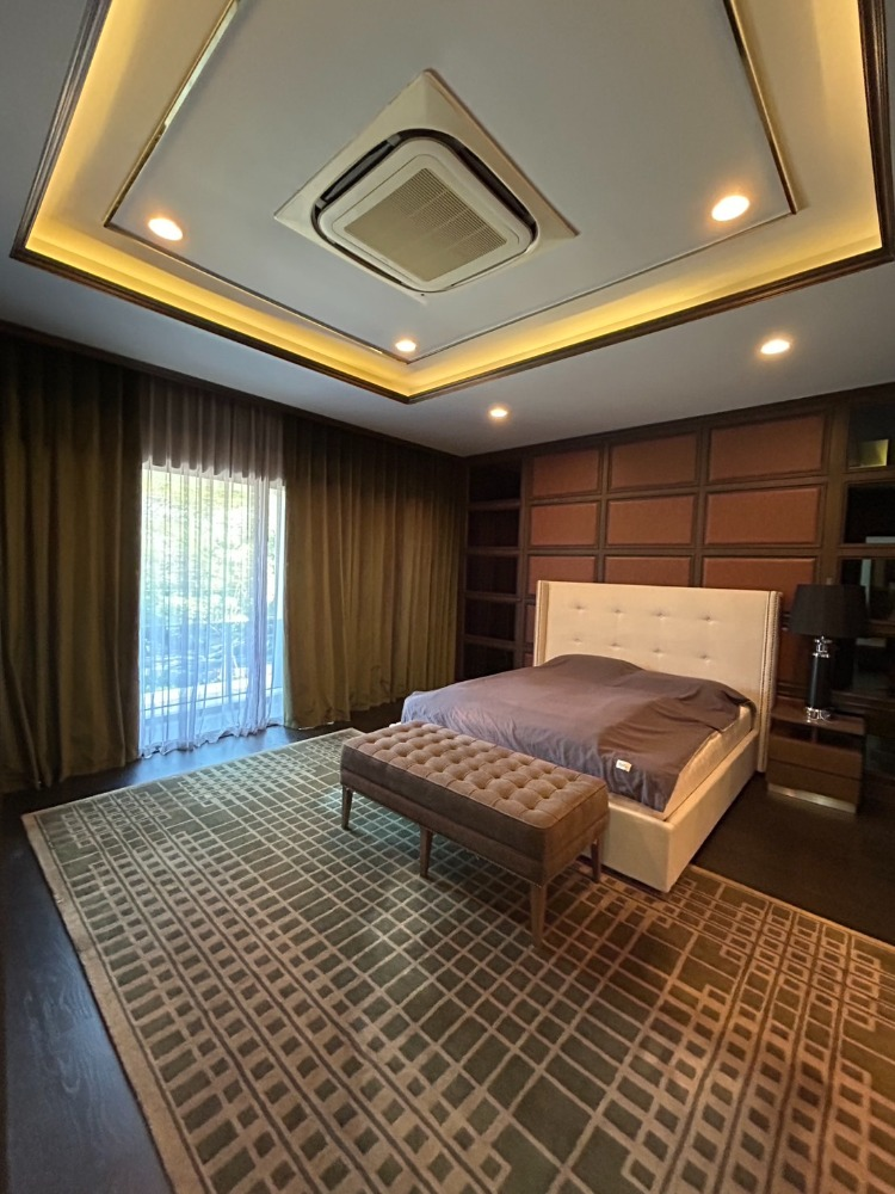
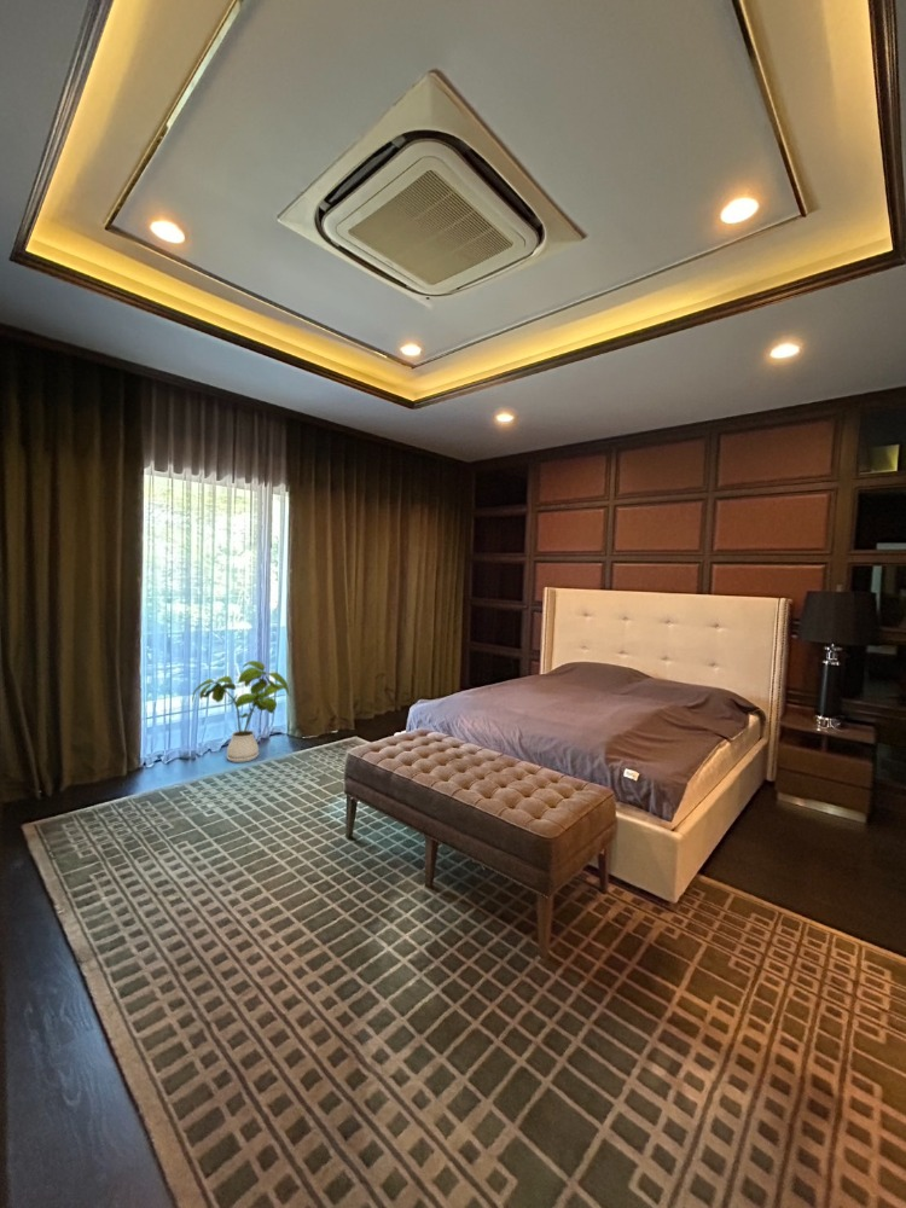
+ house plant (252, 710)
